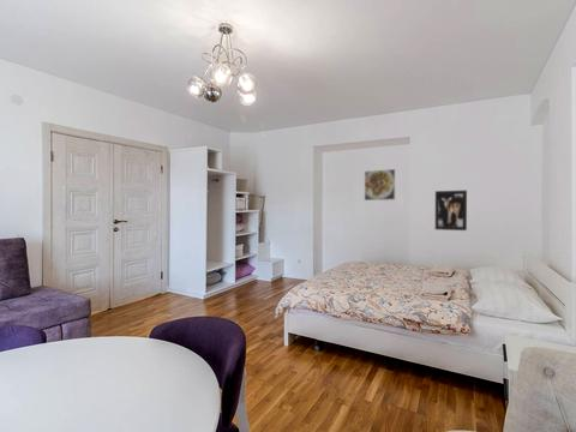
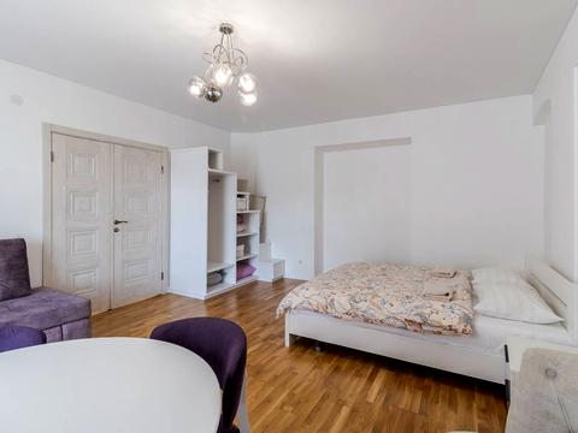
- wall art (450, 210)
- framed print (379, 185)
